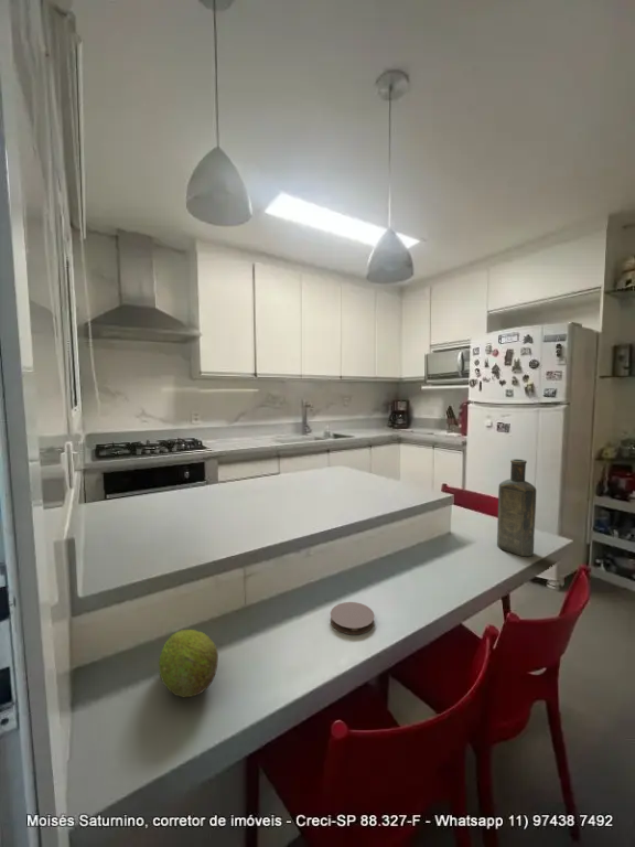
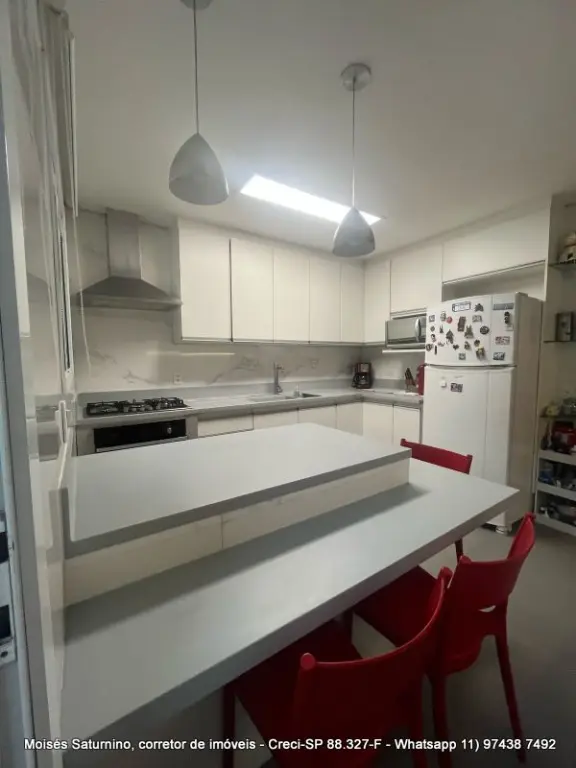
- coaster (352, 617)
- fruit (185, 656)
- bottle (514, 504)
